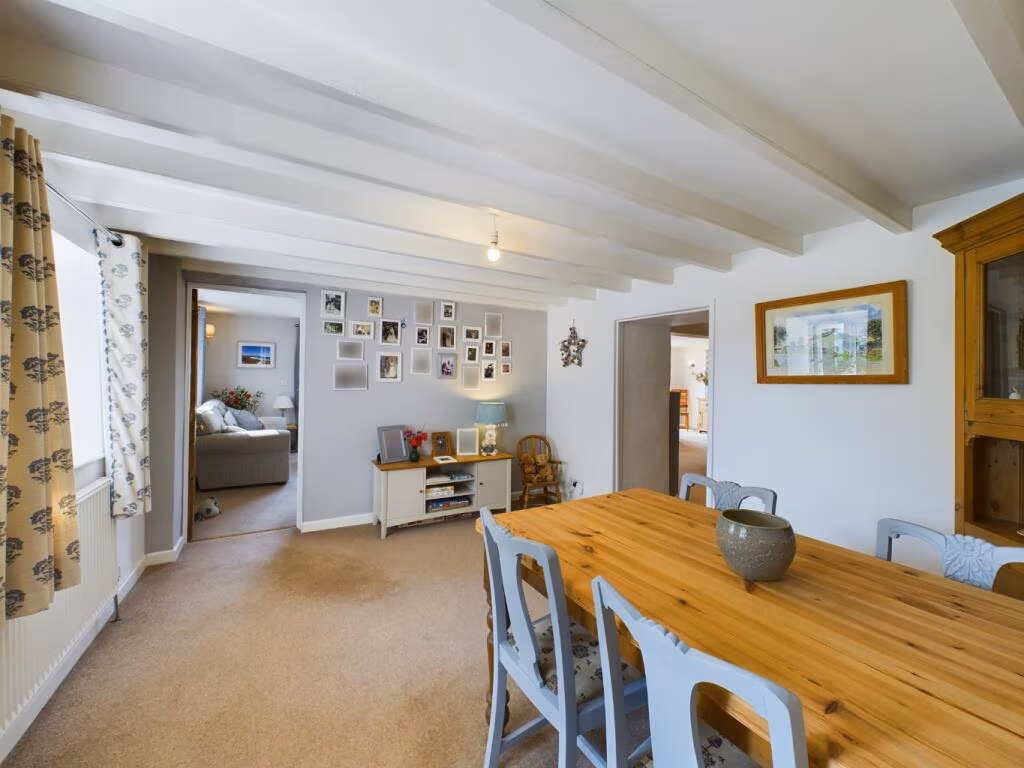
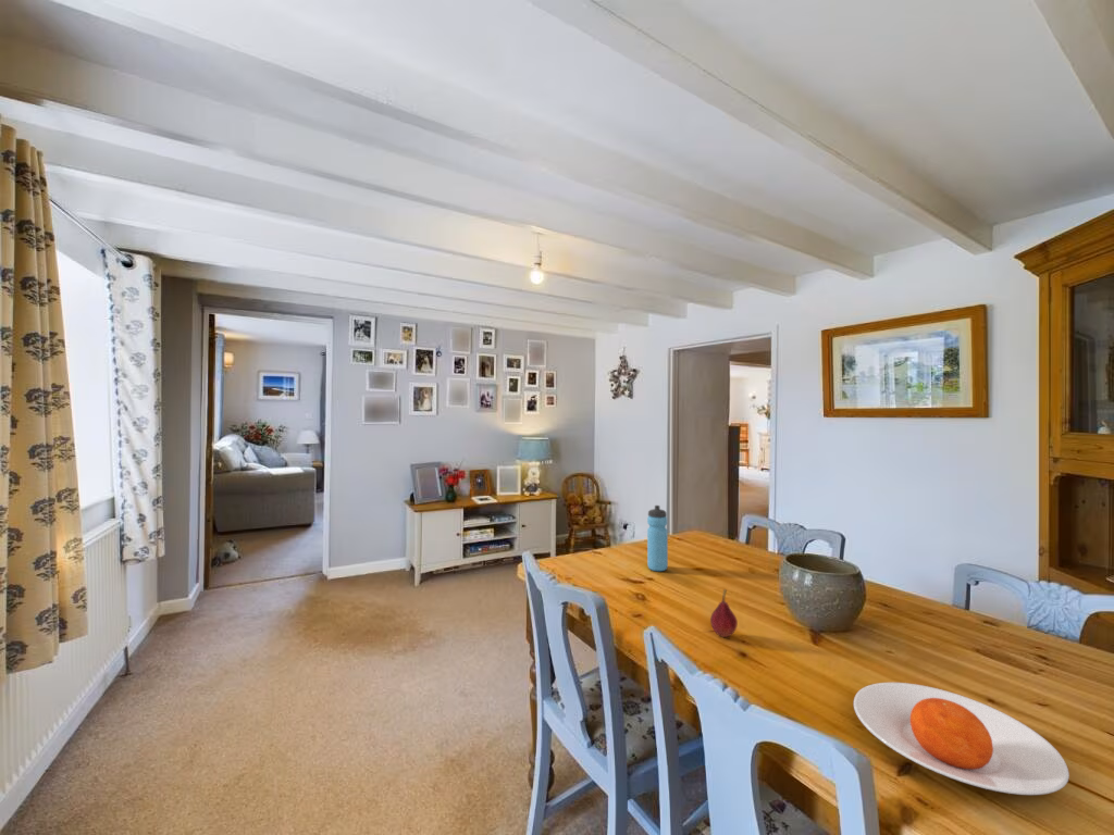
+ water bottle (657, 536)
+ fruit (723, 612)
+ plate (949, 722)
